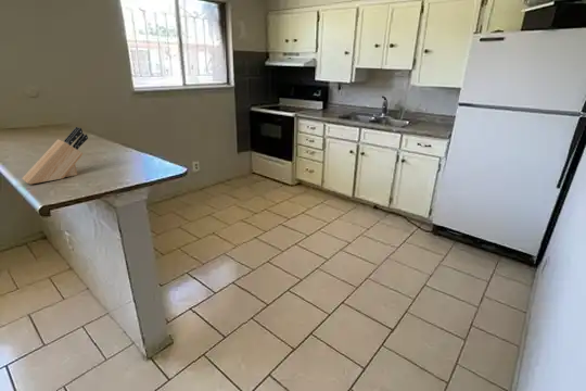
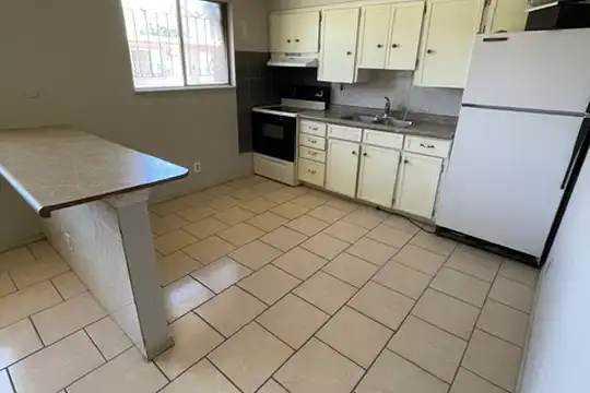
- knife block (55, 153)
